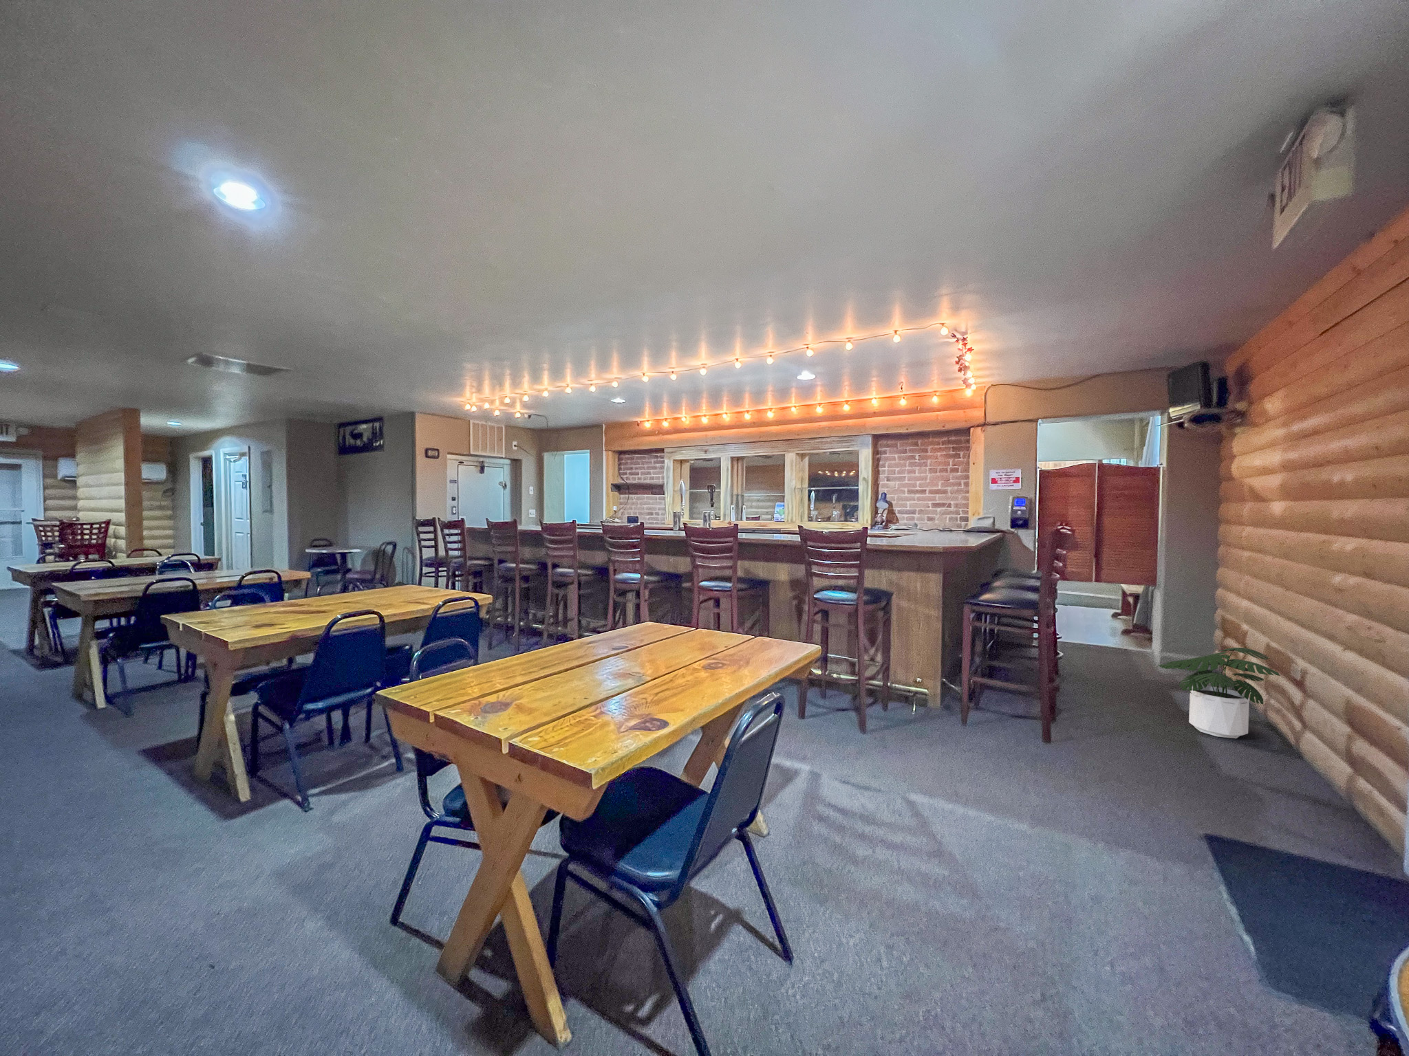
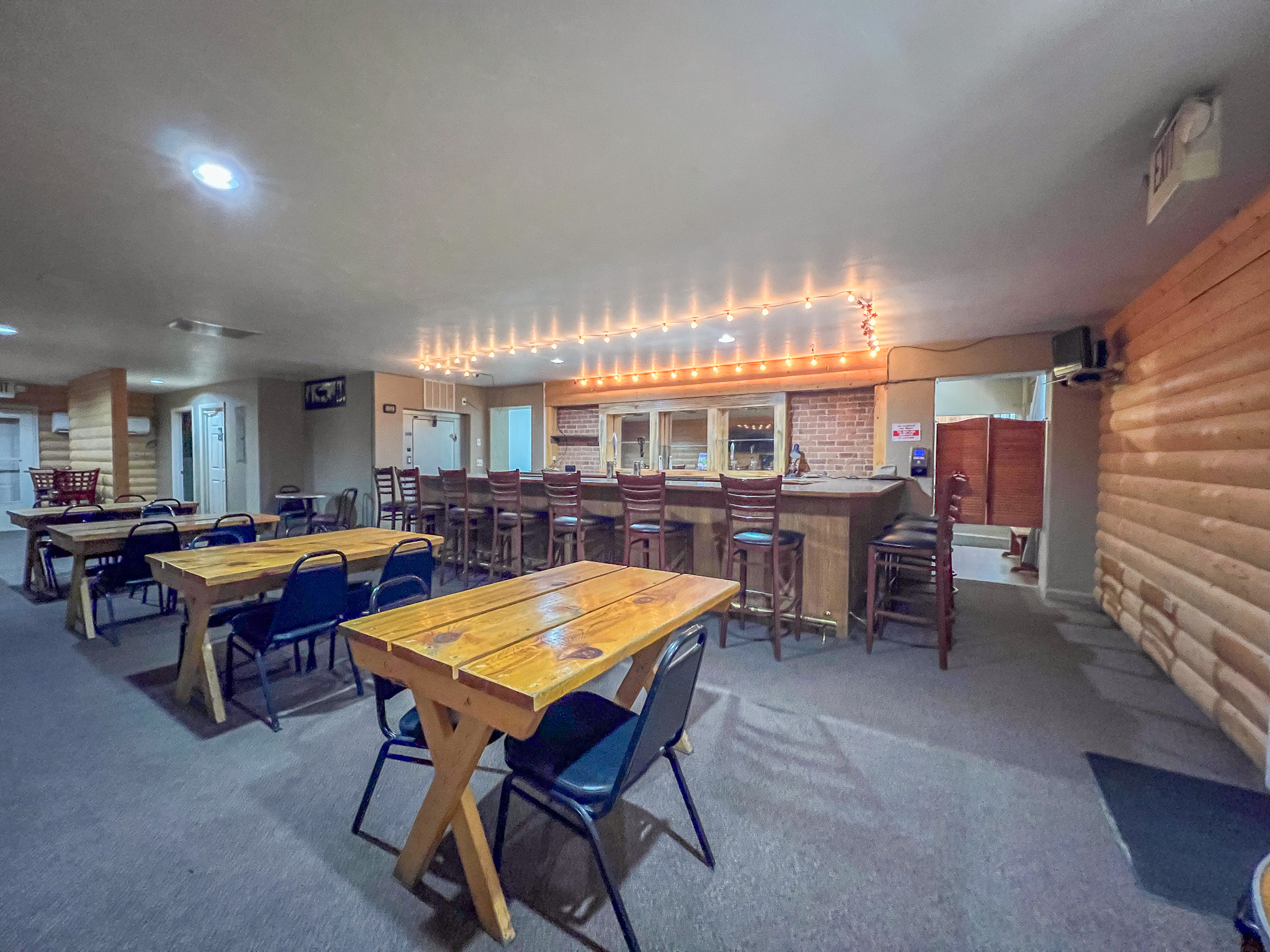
- potted plant (1216, 690)
